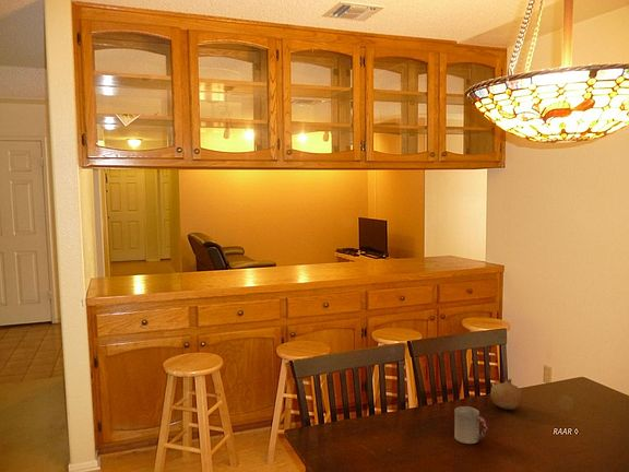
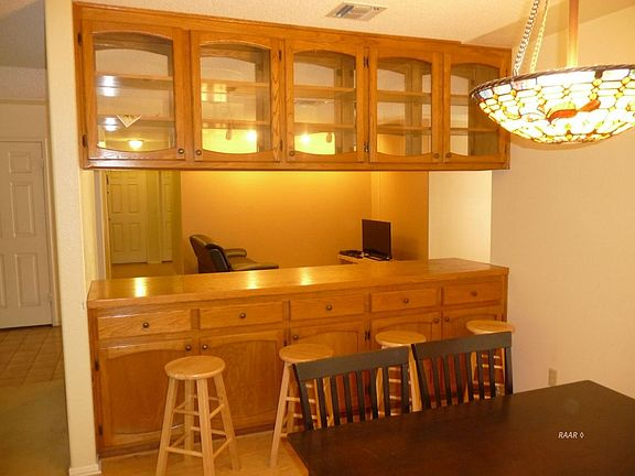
- cup (471, 426)
- fruit (506, 393)
